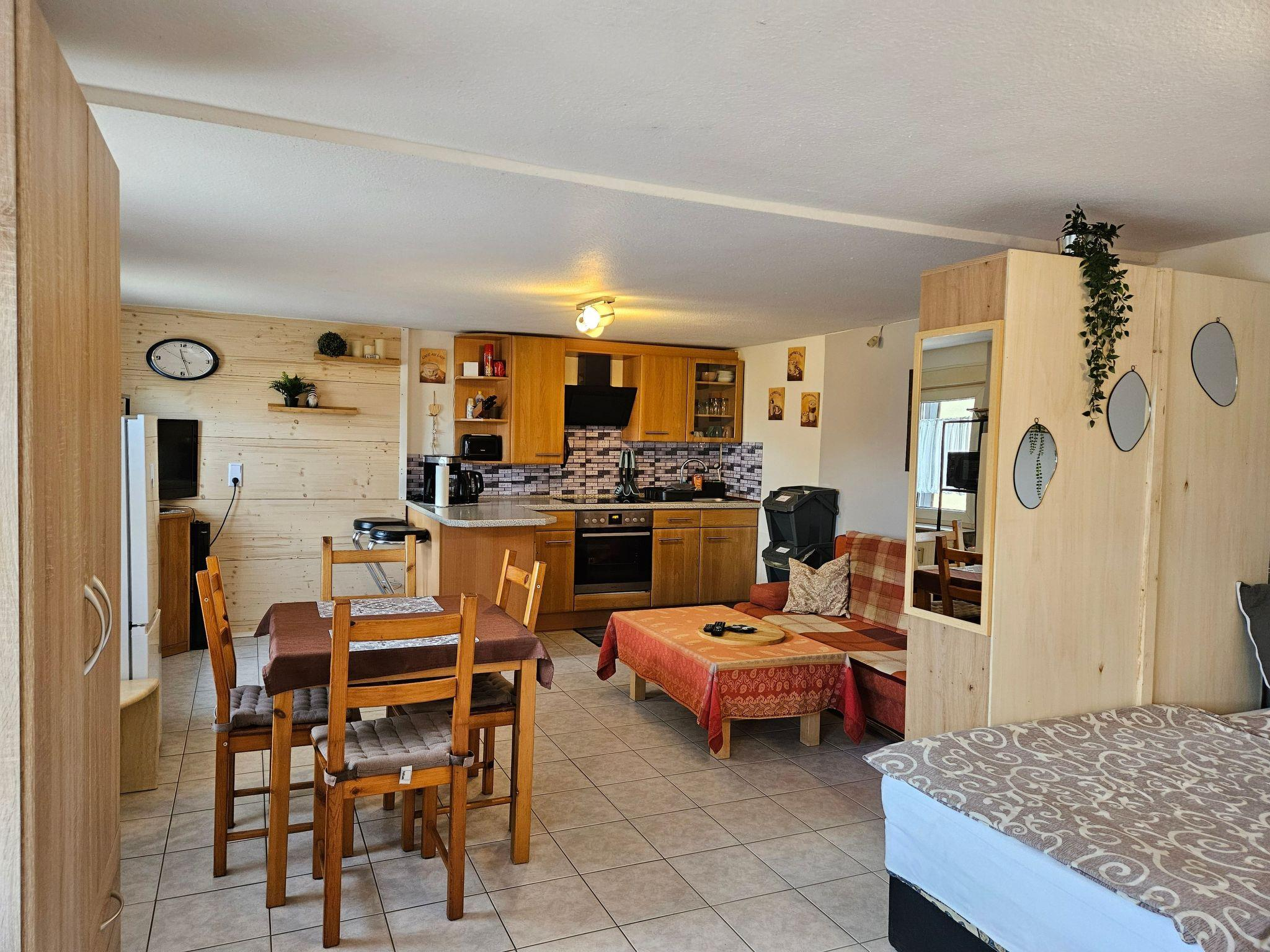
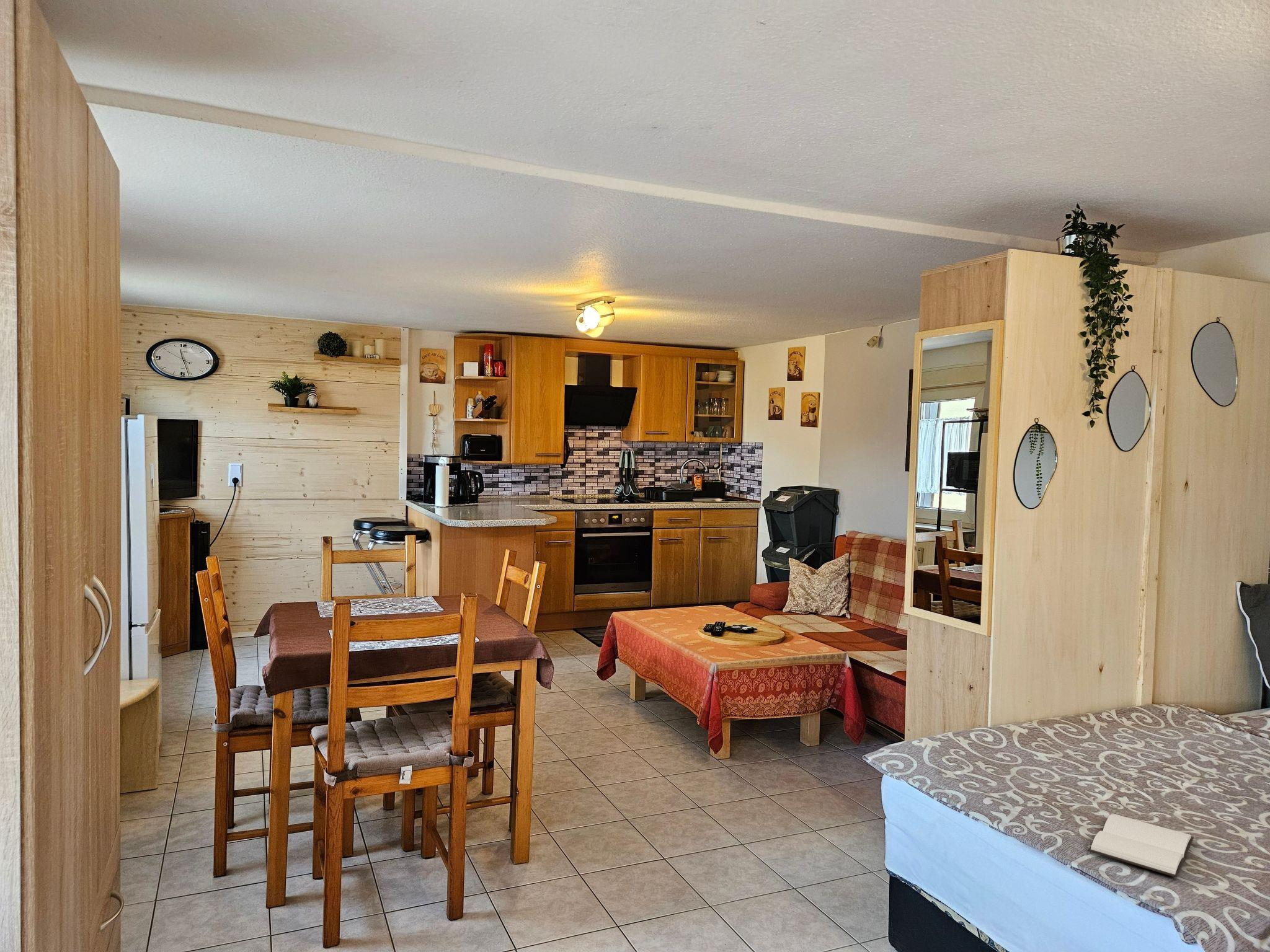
+ book (1142, 842)
